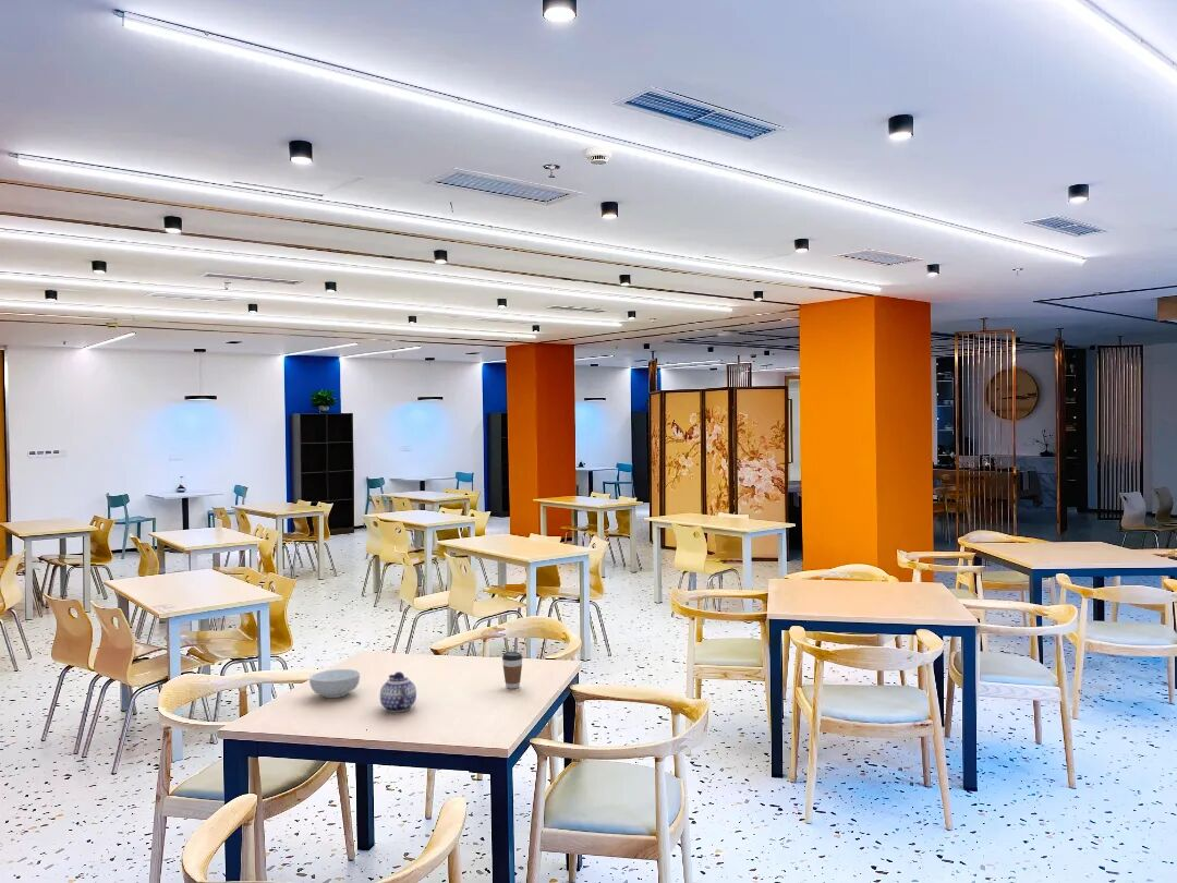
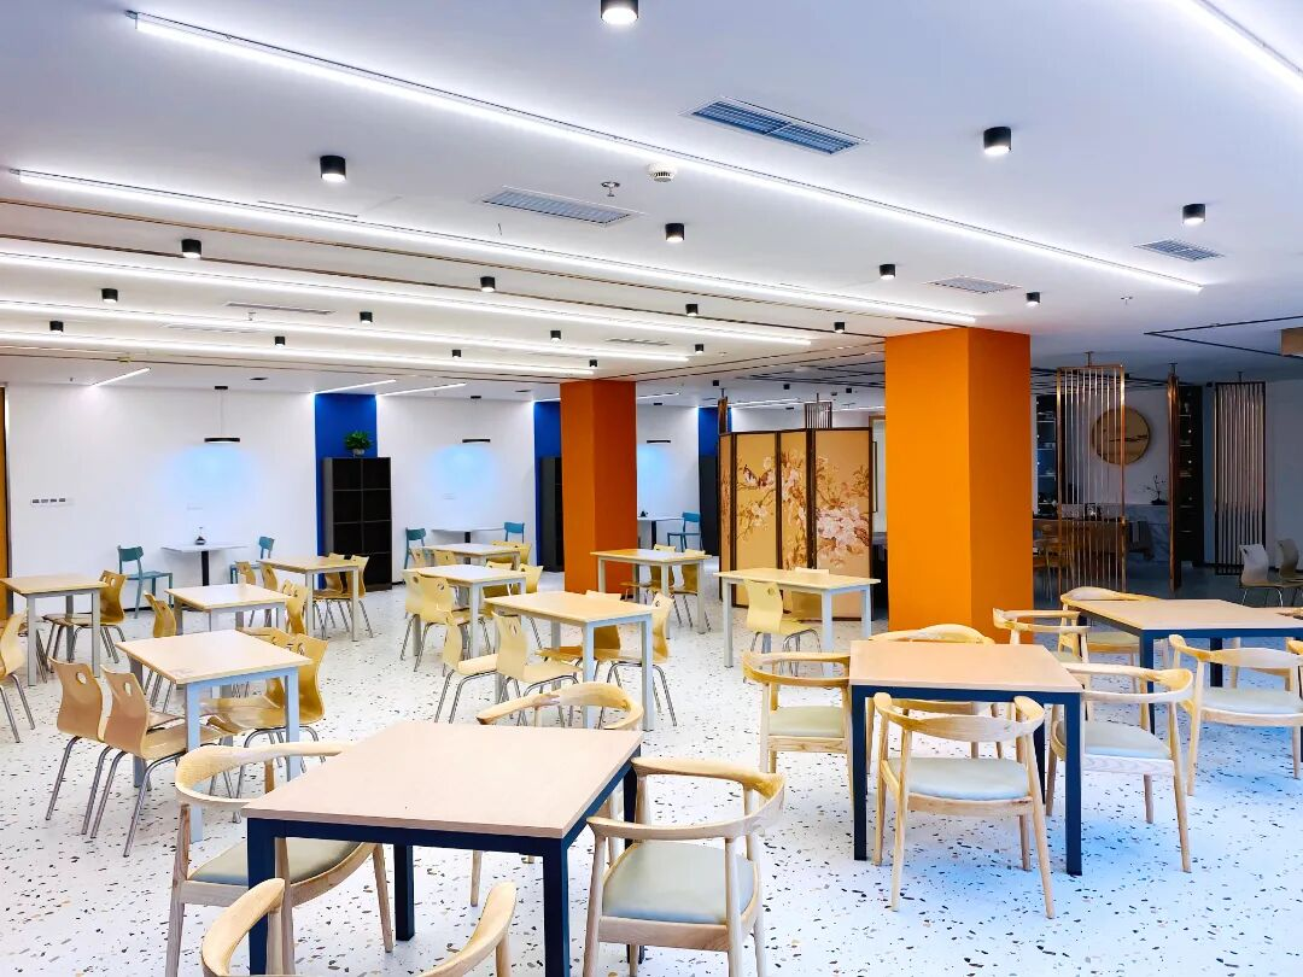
- cereal bowl (335, 685)
- coffee cup (512, 669)
- teapot (398, 690)
